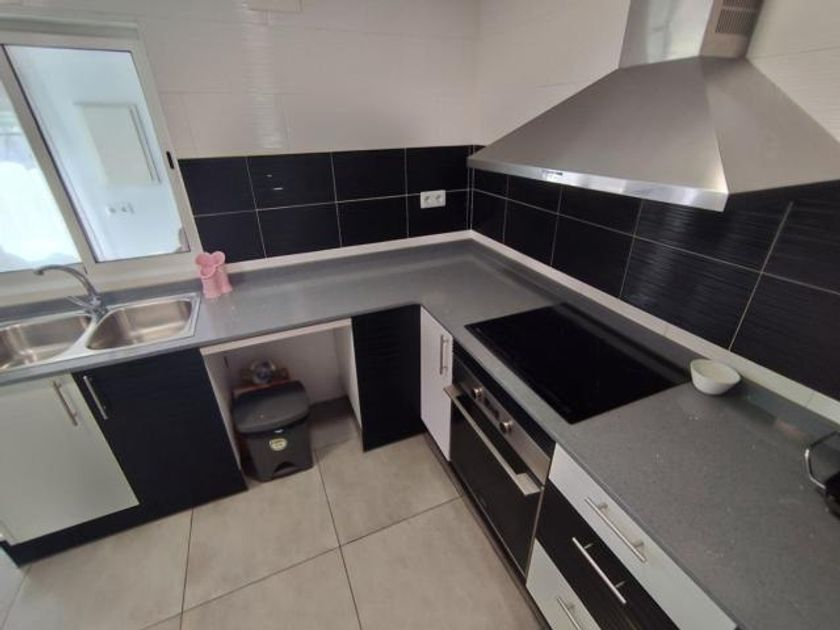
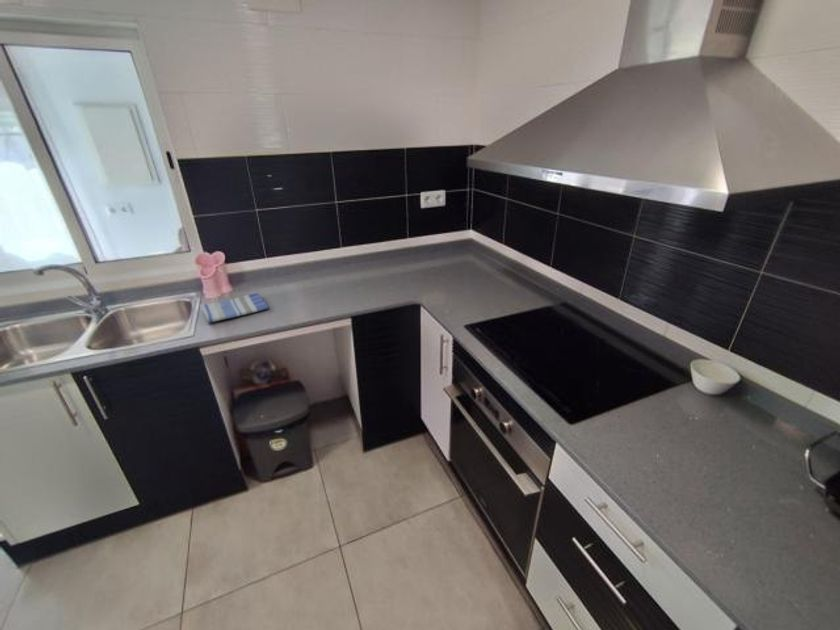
+ dish towel (234, 306)
